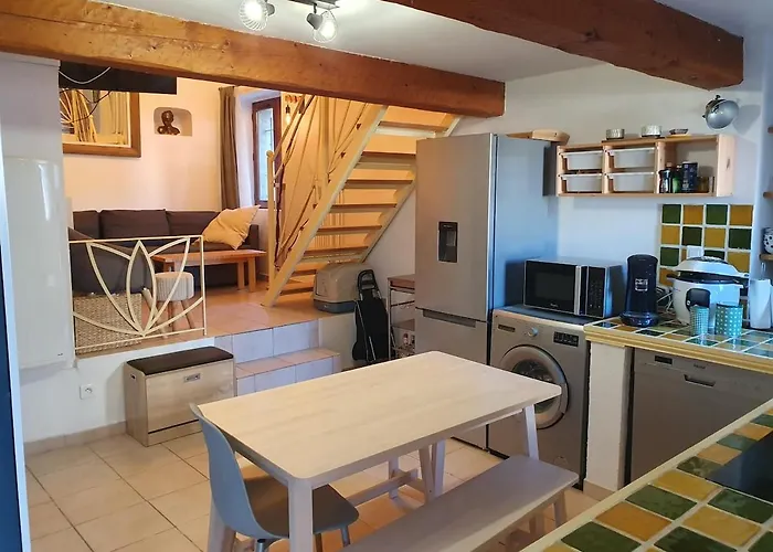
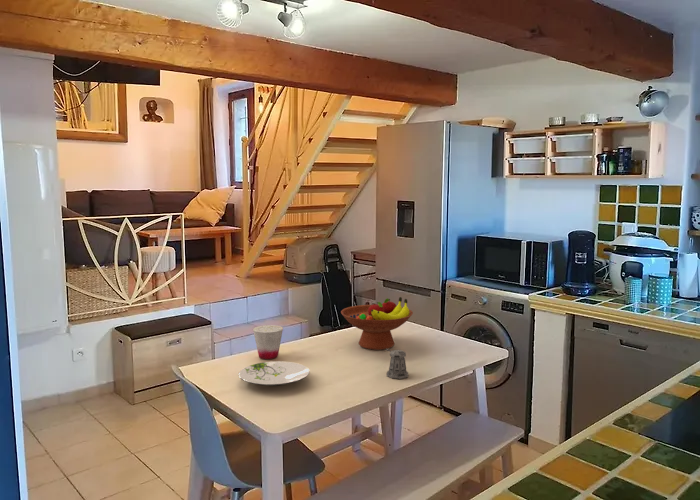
+ cup (268, 342)
+ fruit bowl (376, 322)
+ pepper shaker (396, 361)
+ plate (274, 376)
